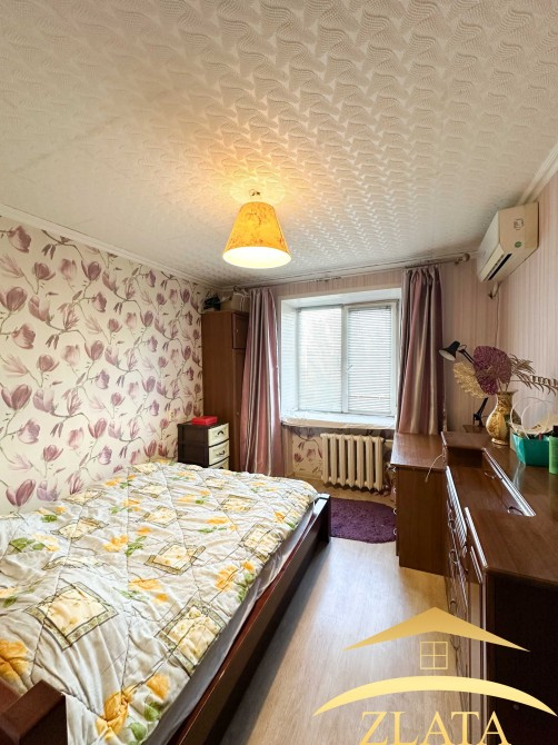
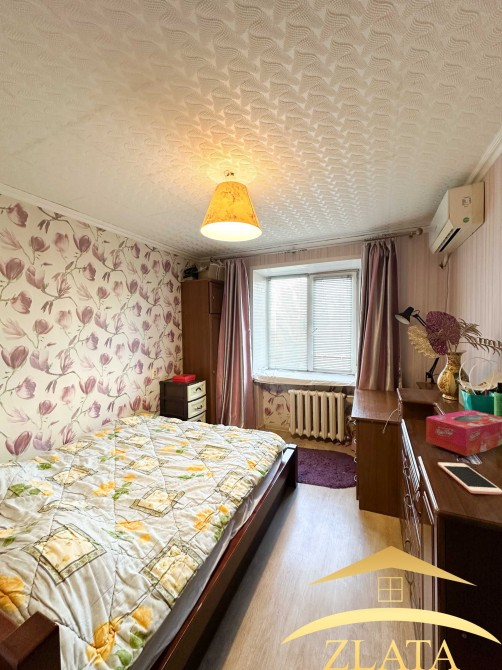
+ tissue box (468, 430)
+ cell phone (467, 476)
